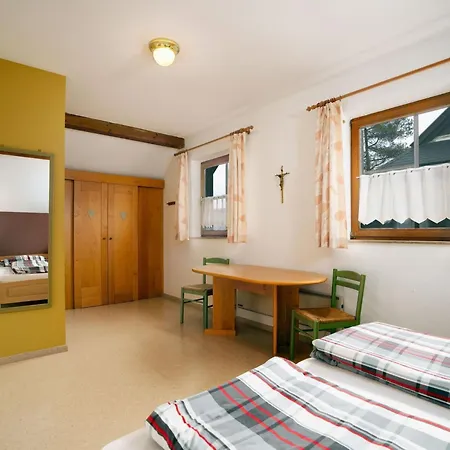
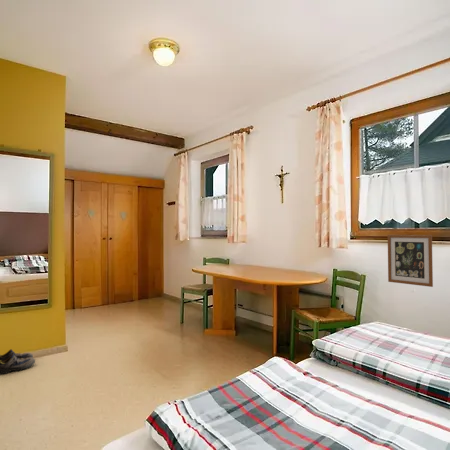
+ wall art (409, 259)
+ shoe (14, 359)
